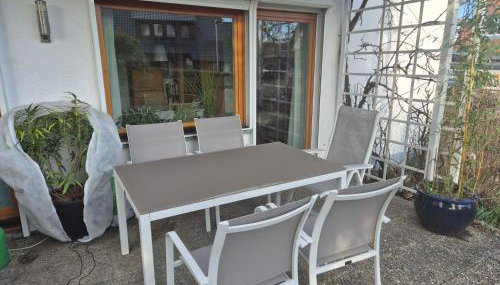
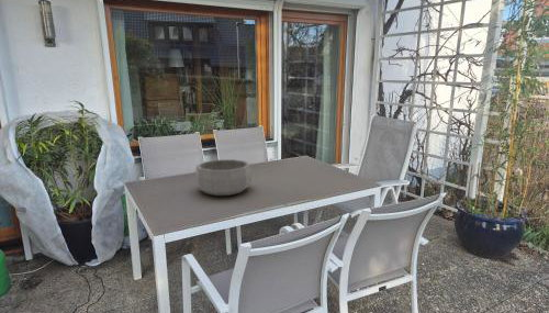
+ decorative bowl (224, 177)
